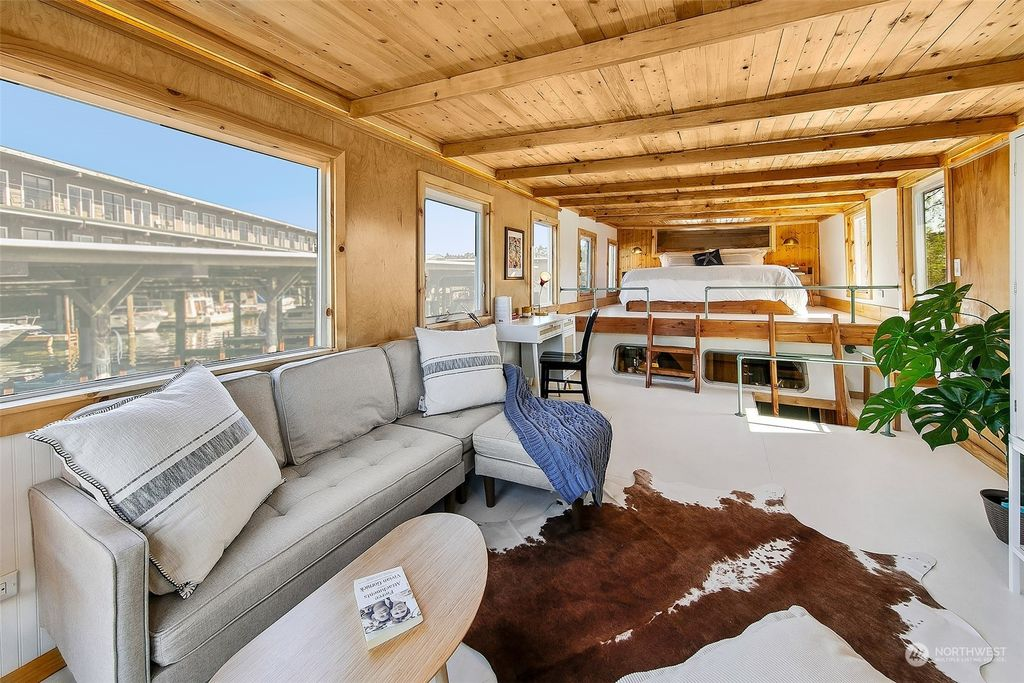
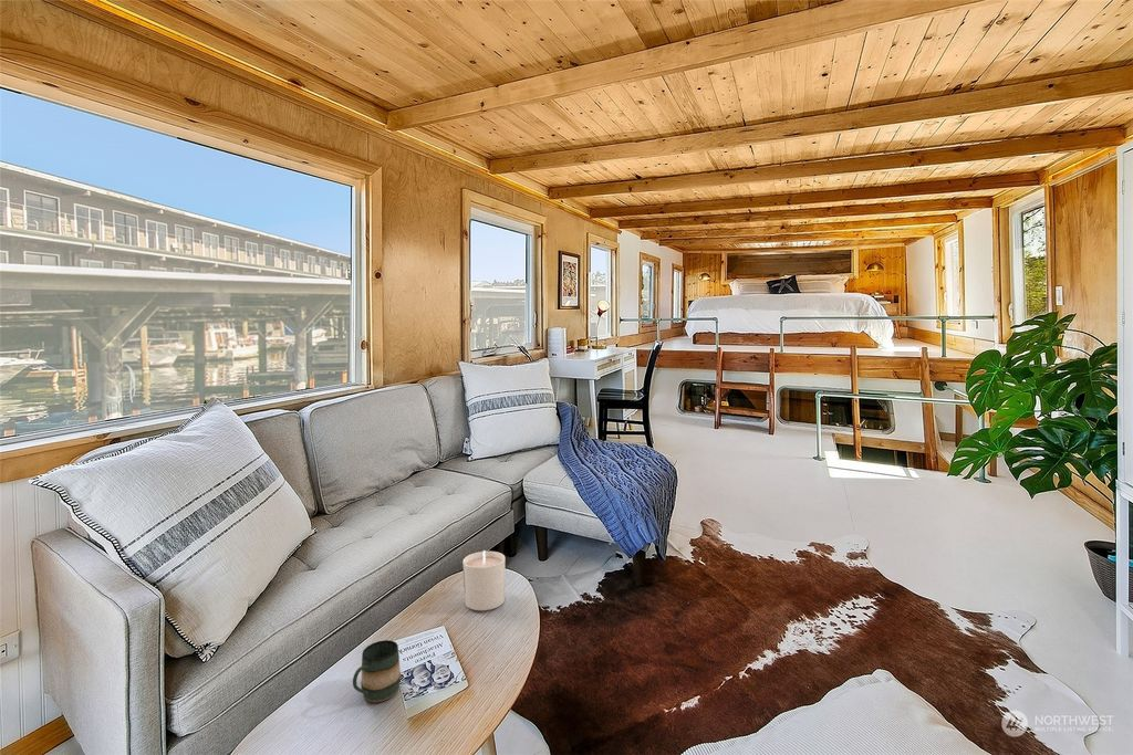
+ candle (484, 576)
+ mug (374, 674)
